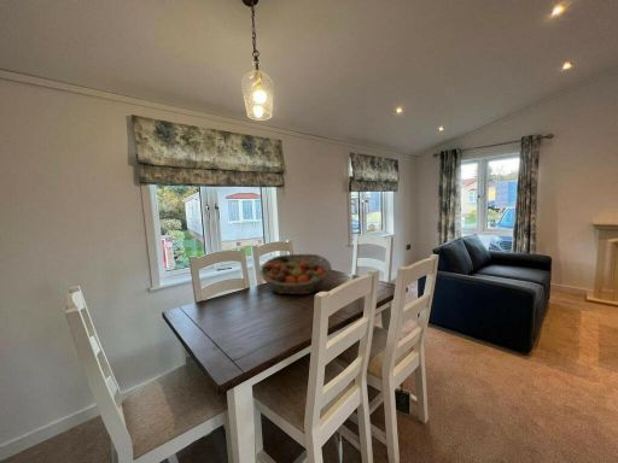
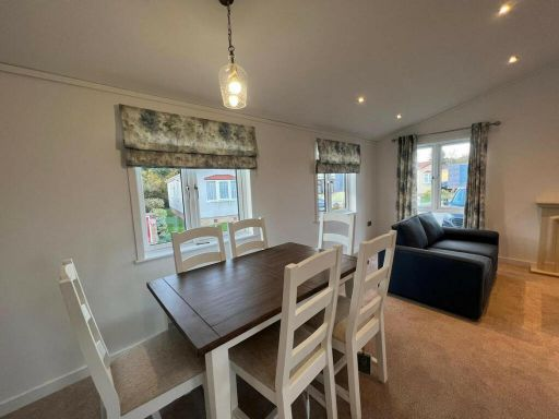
- fruit basket (295, 272)
